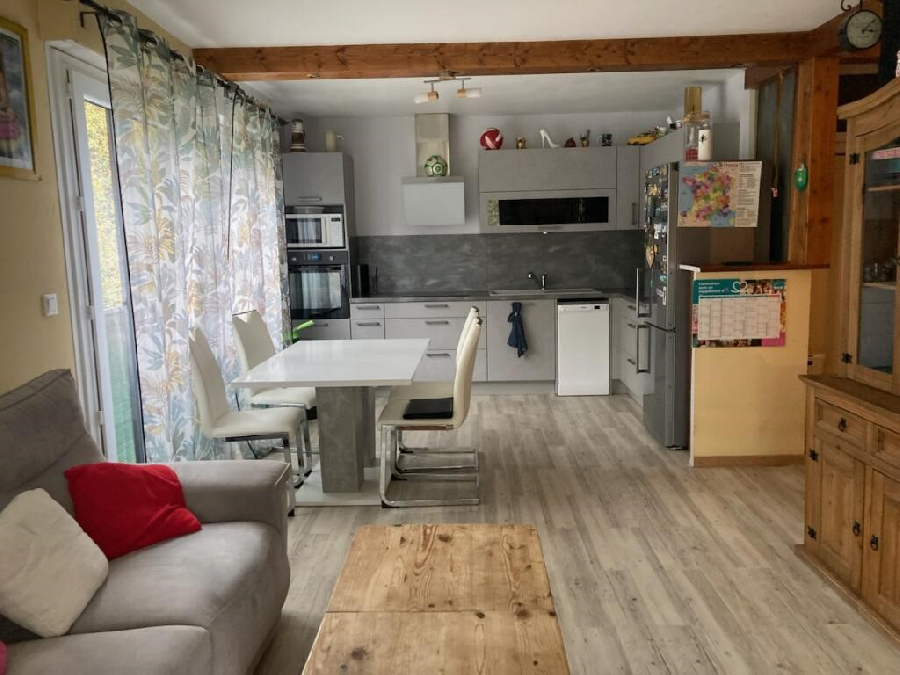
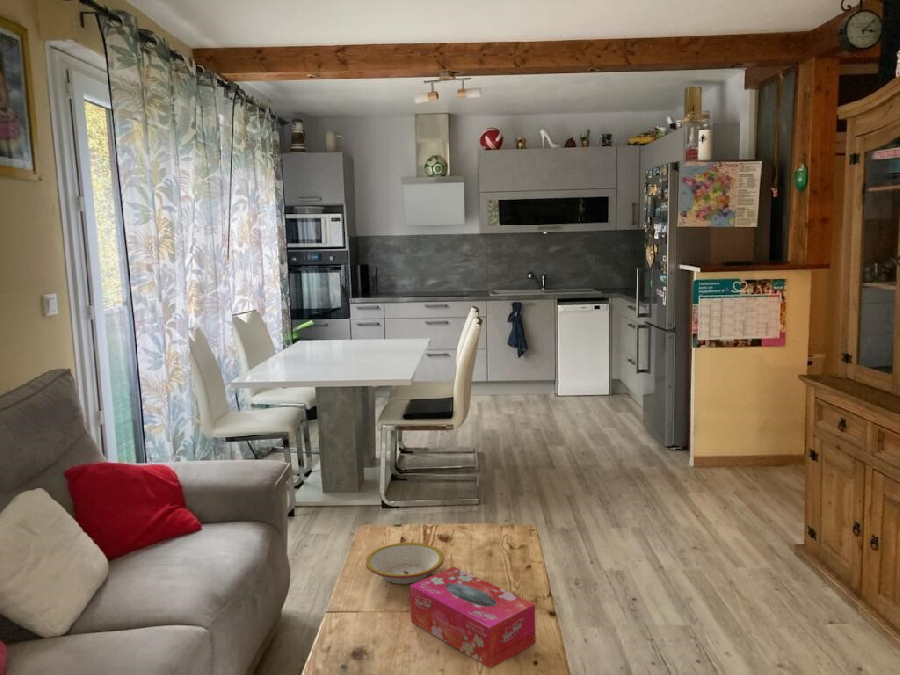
+ tissue box (470, 613)
+ bowl (405, 566)
